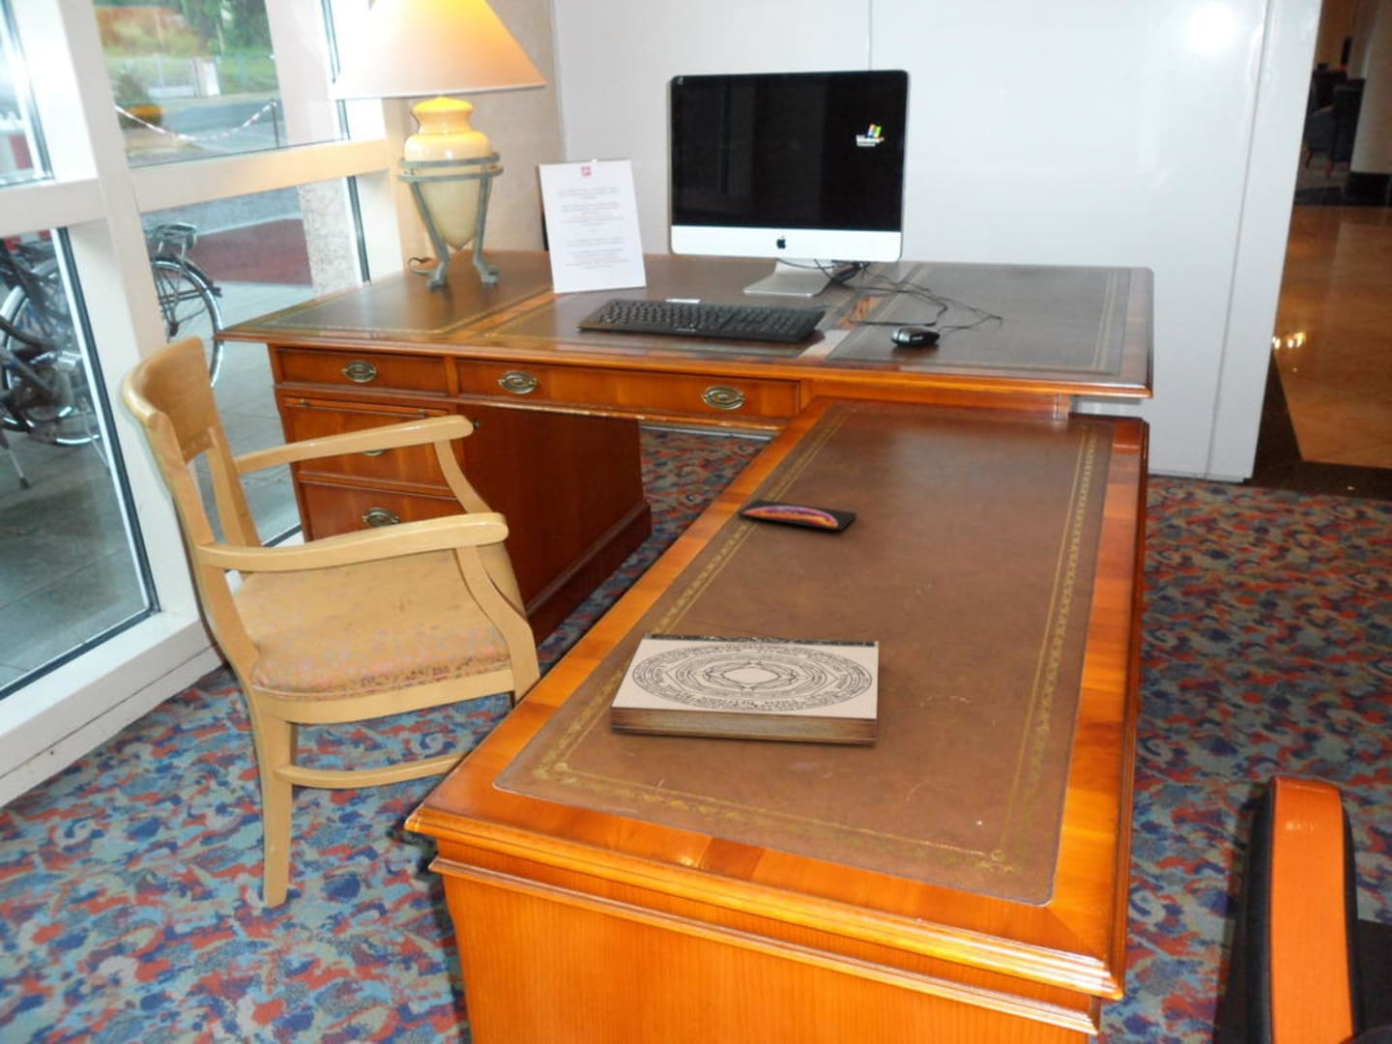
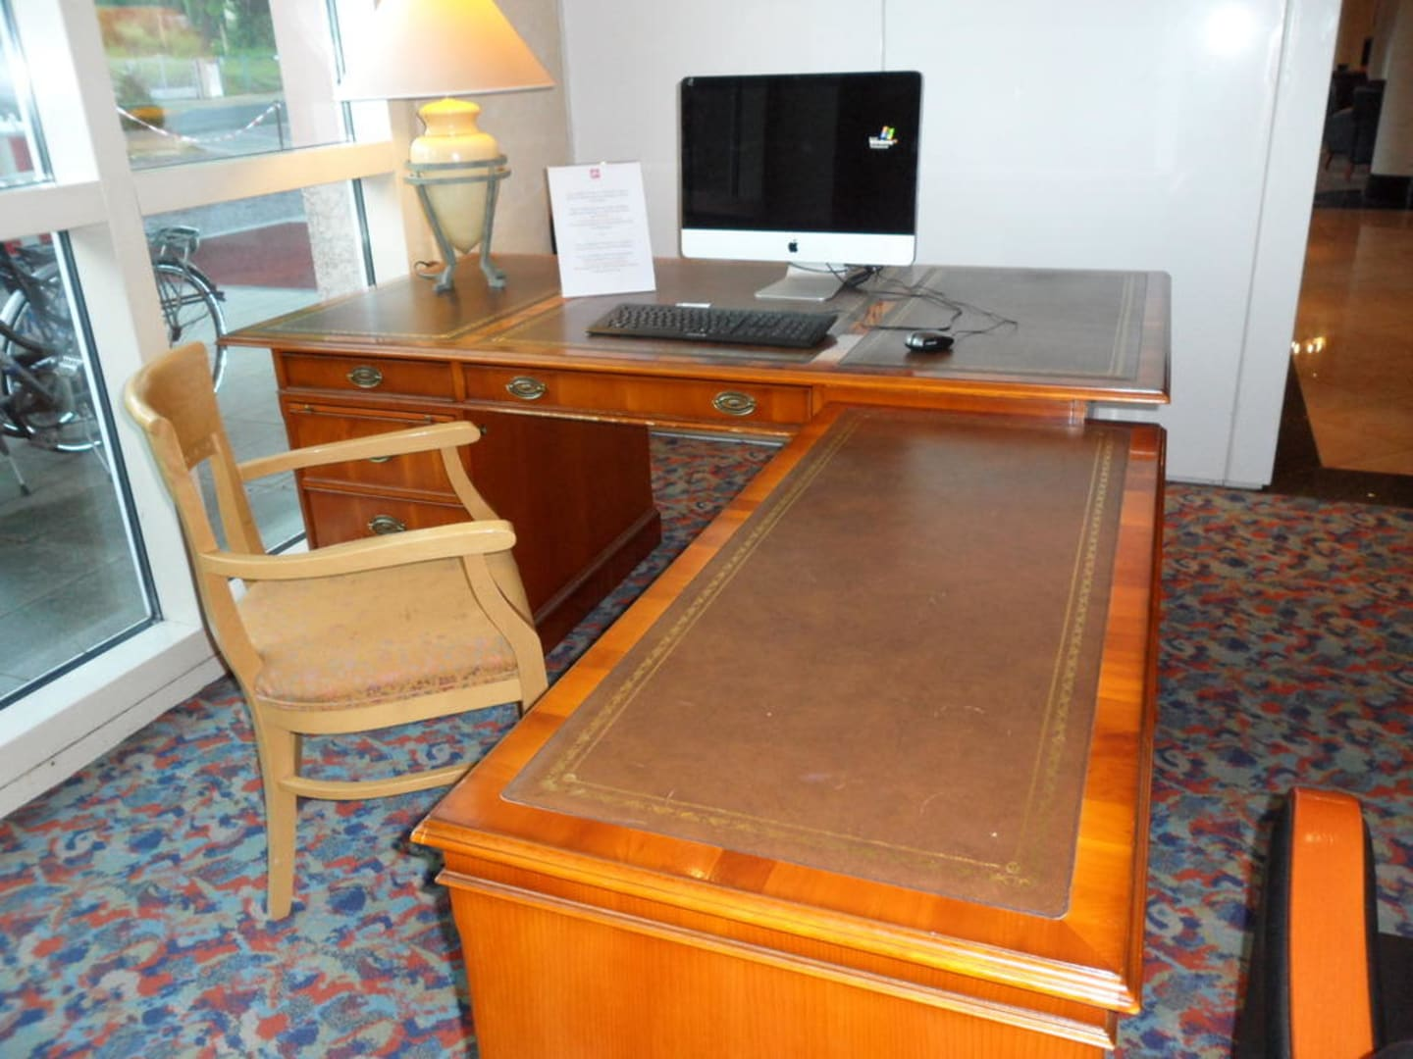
- book (751, 682)
- smartphone (797, 513)
